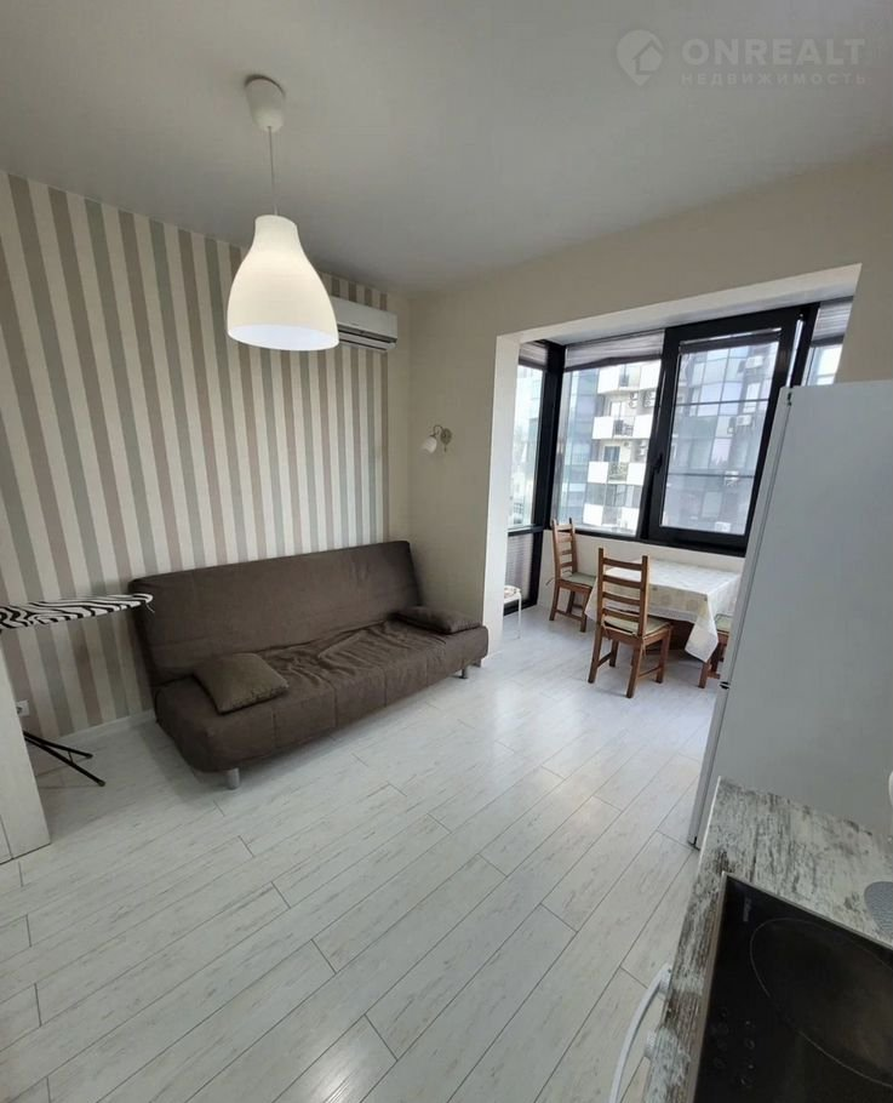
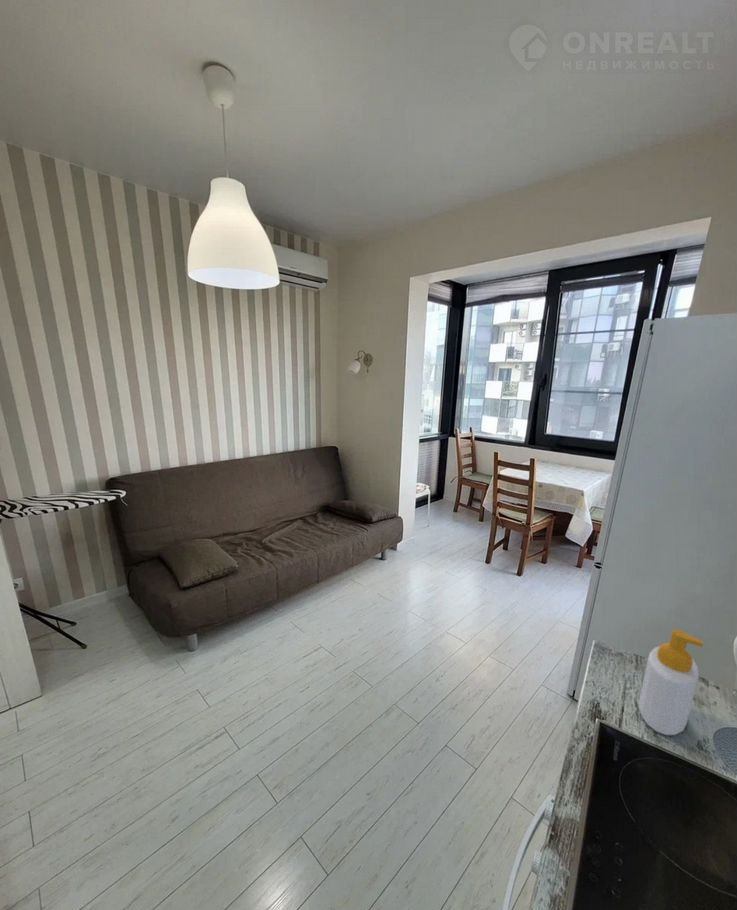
+ soap bottle (670, 674)
